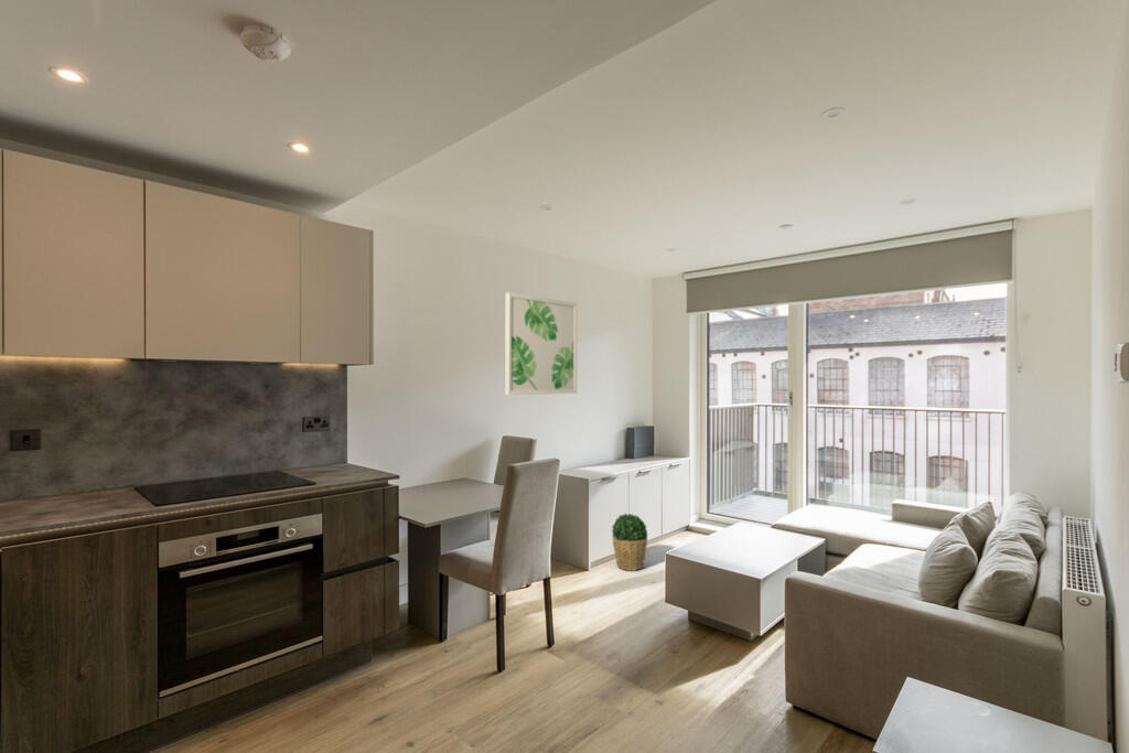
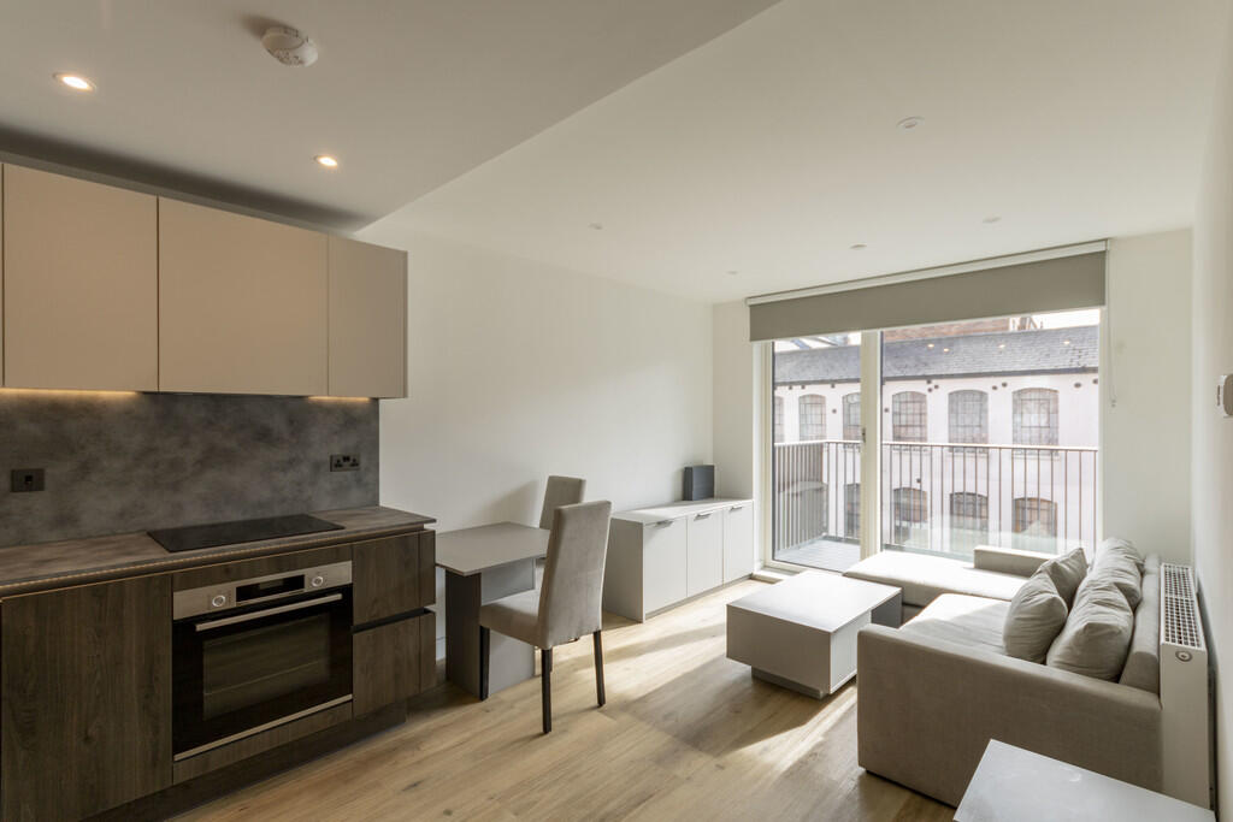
- potted plant (630, 540)
- wall art (544, 345)
